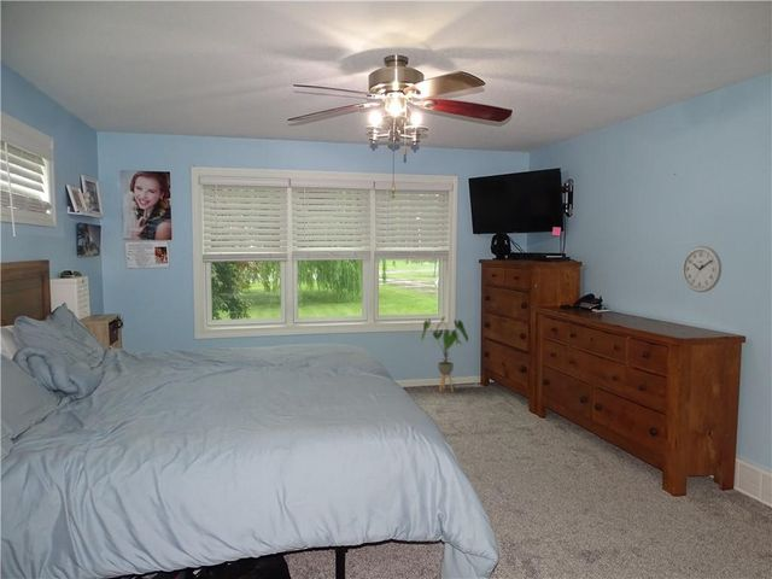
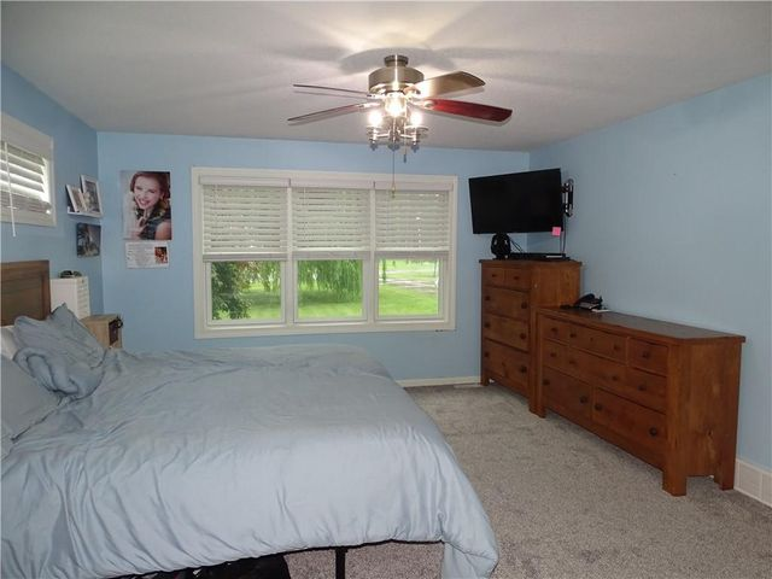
- house plant (448, 355)
- wall clock (700, 269)
